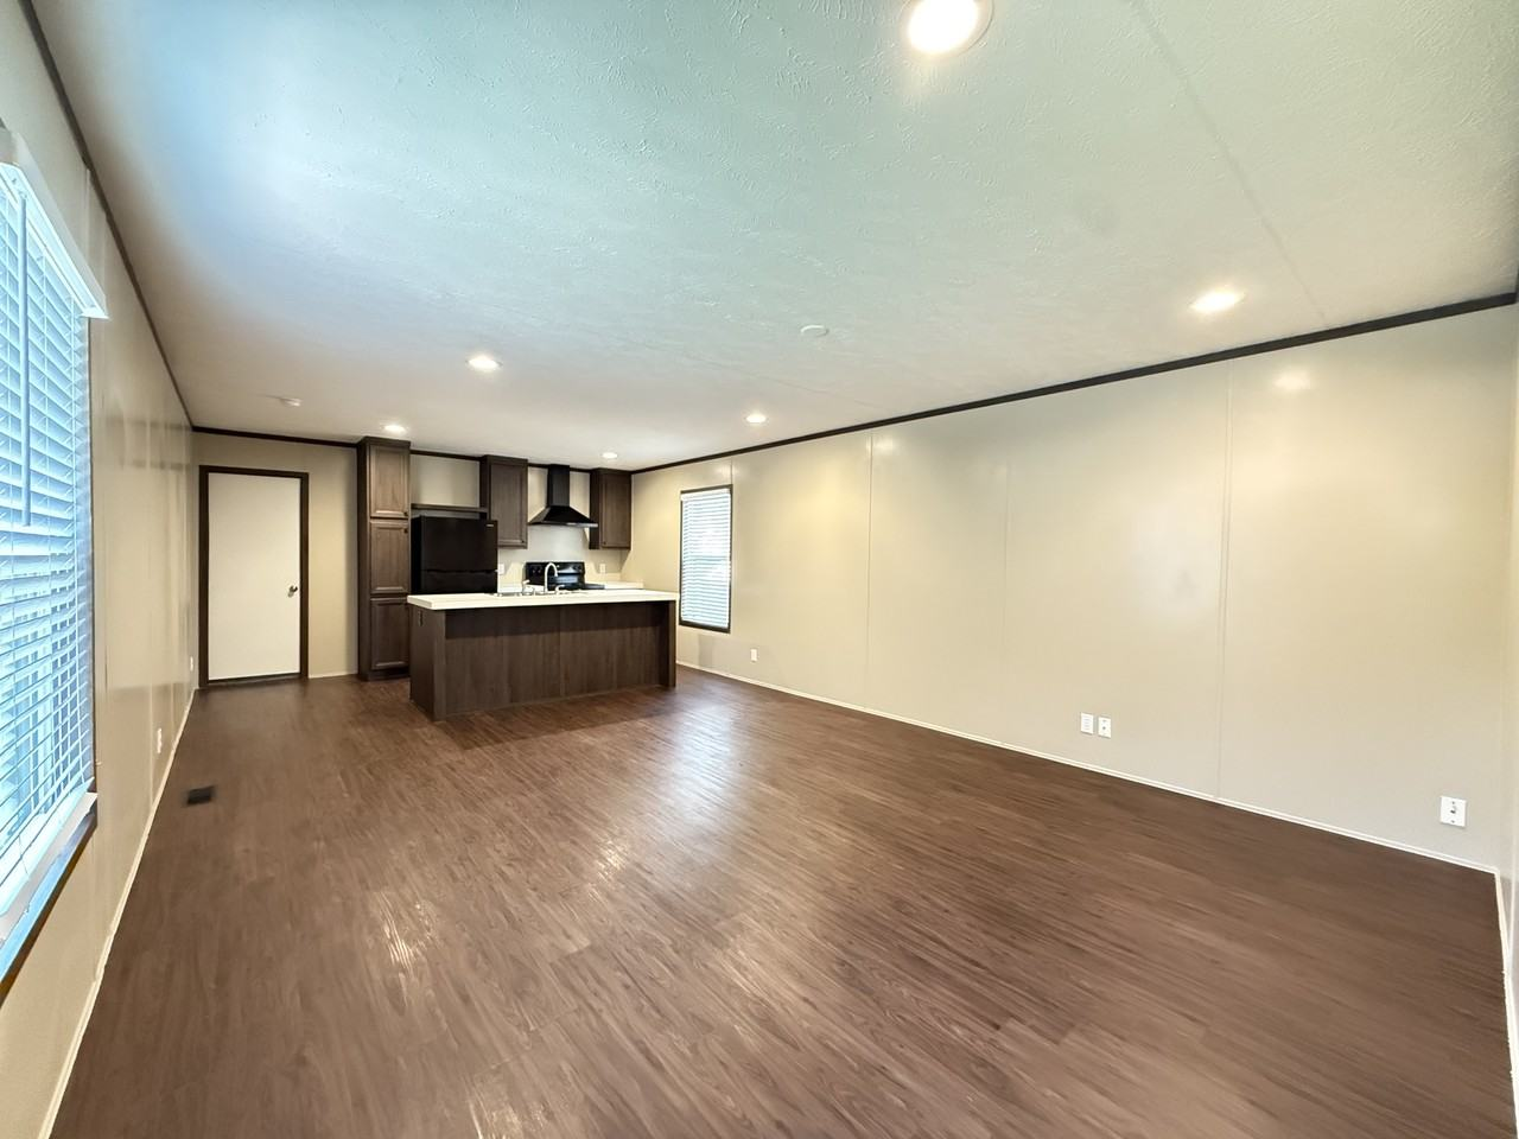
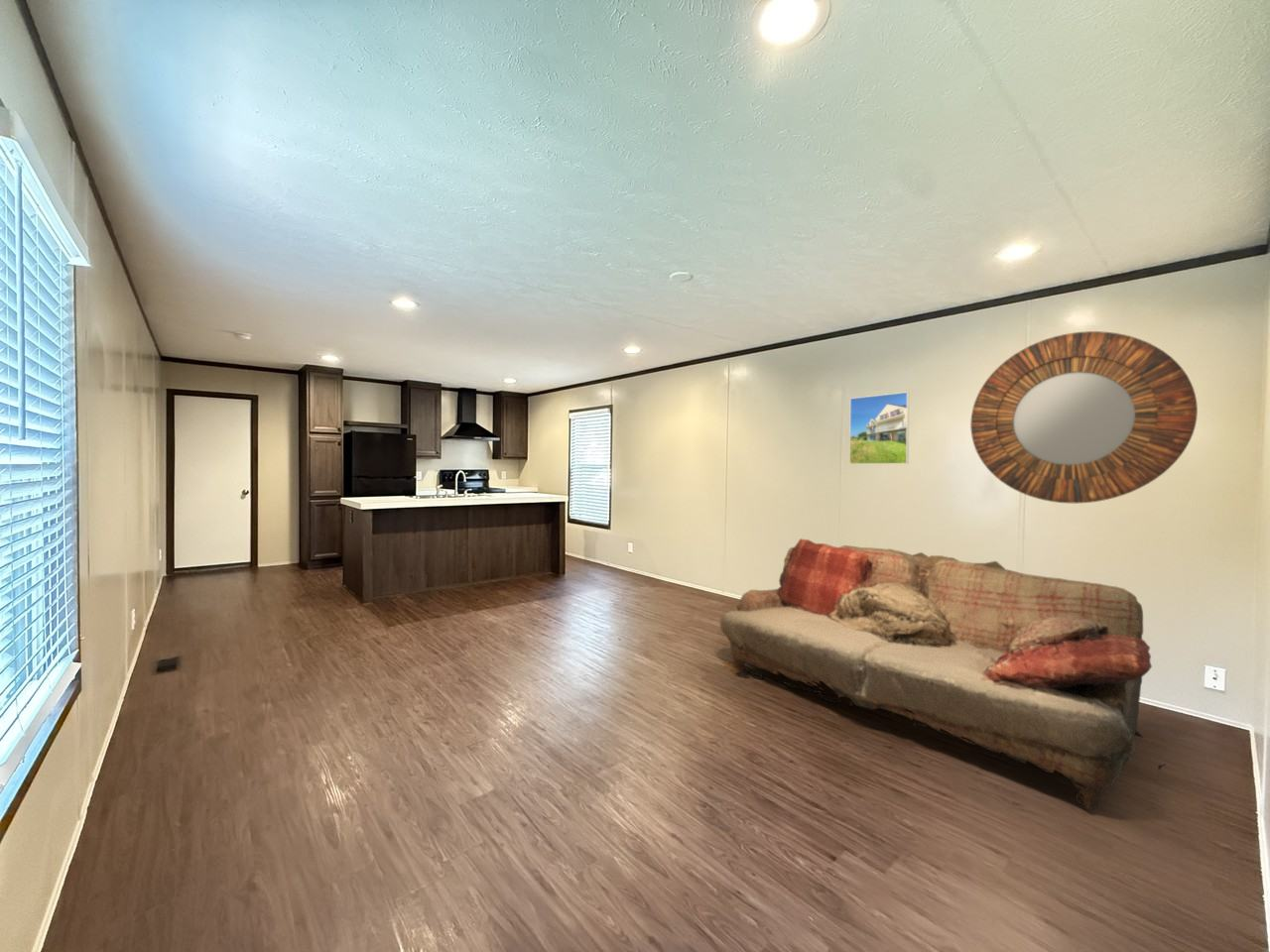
+ sofa (903, 628)
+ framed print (877, 429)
+ home mirror (1070, 418)
